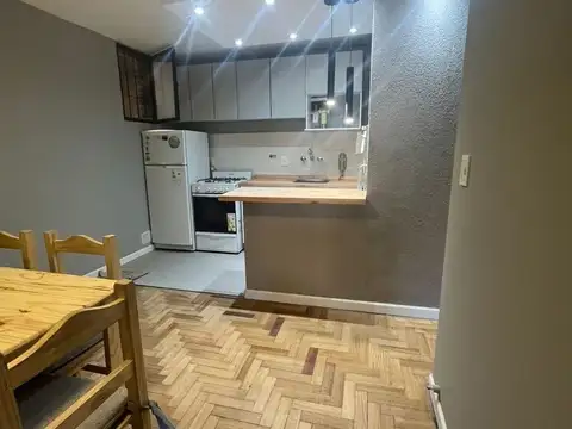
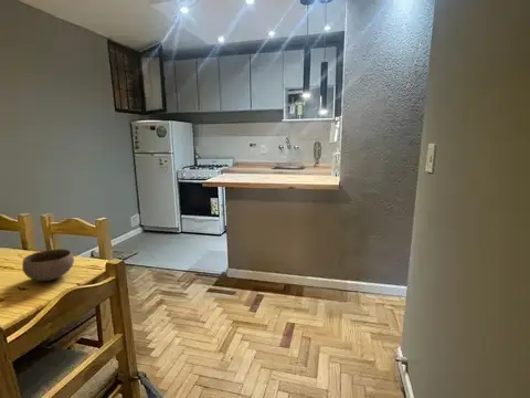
+ bowl (49, 266)
